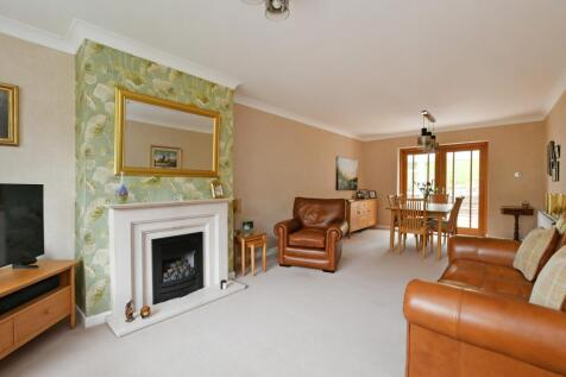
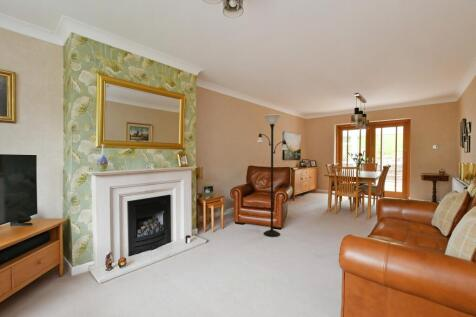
+ floor lamp (272, 174)
